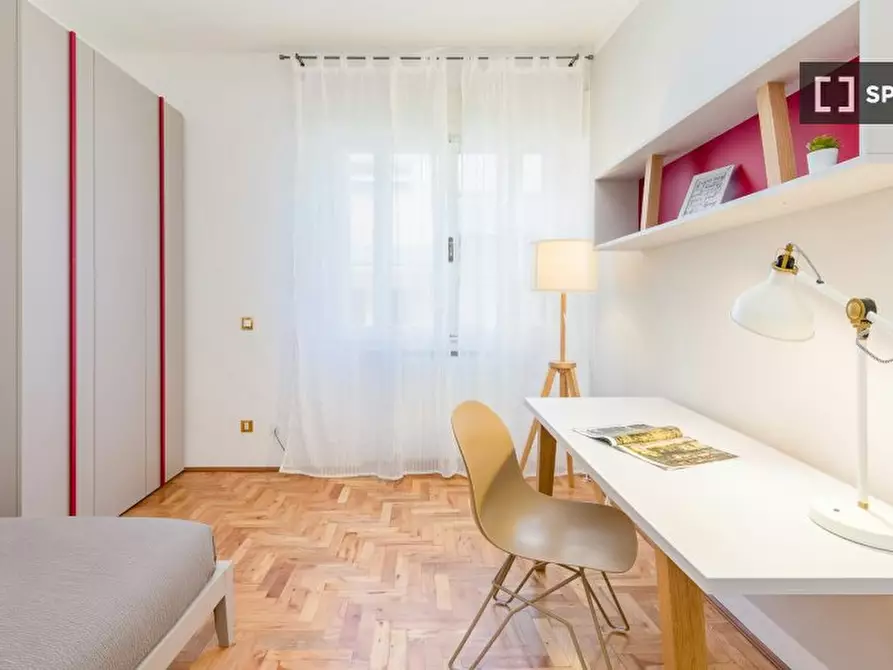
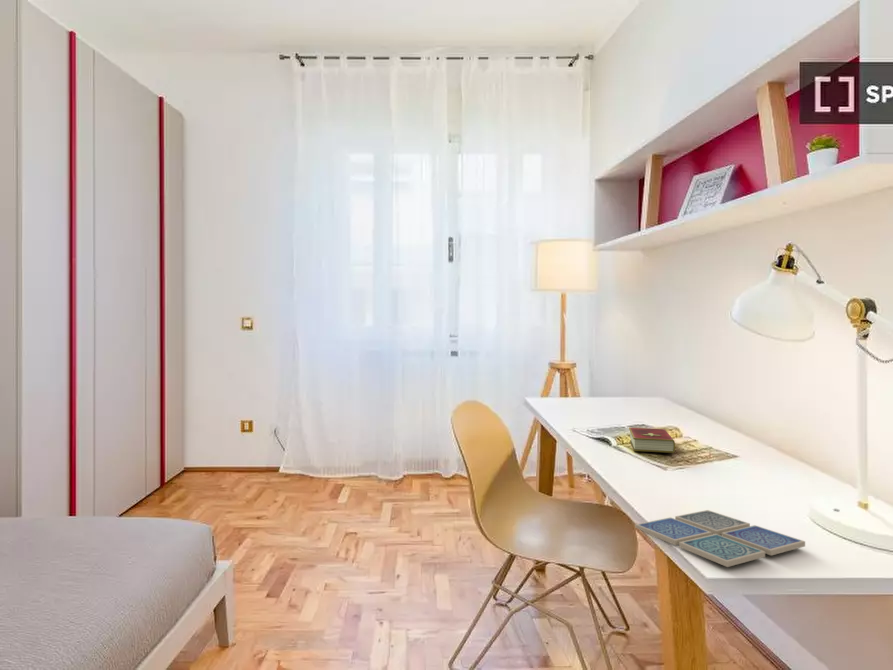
+ drink coaster (716, 534)
+ hardcover book (650, 438)
